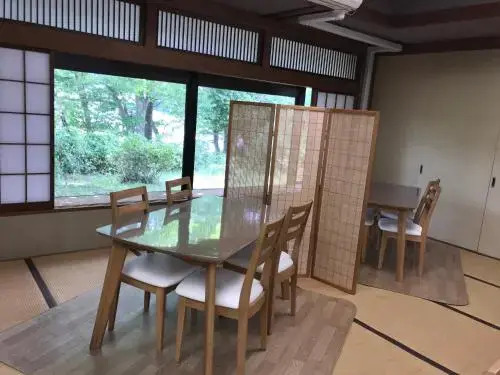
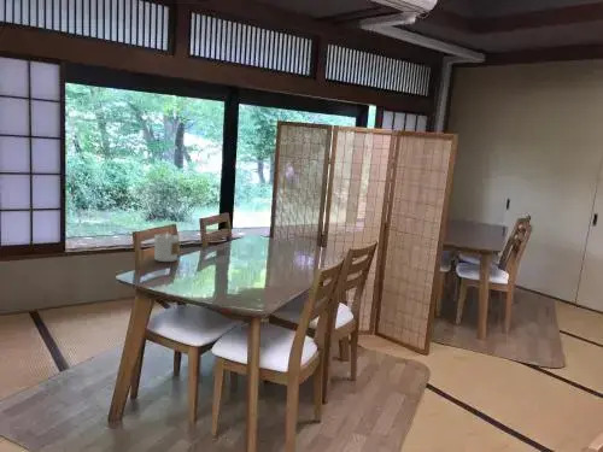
+ candle (166, 245)
